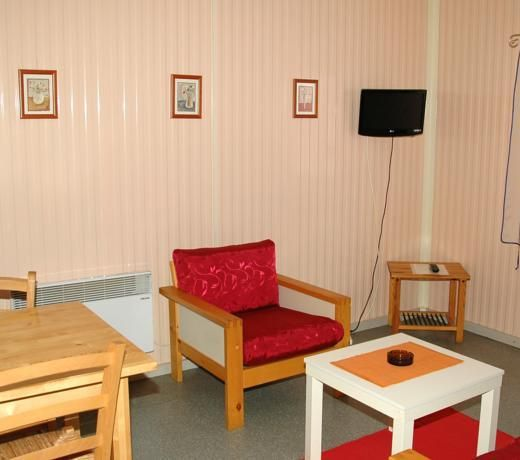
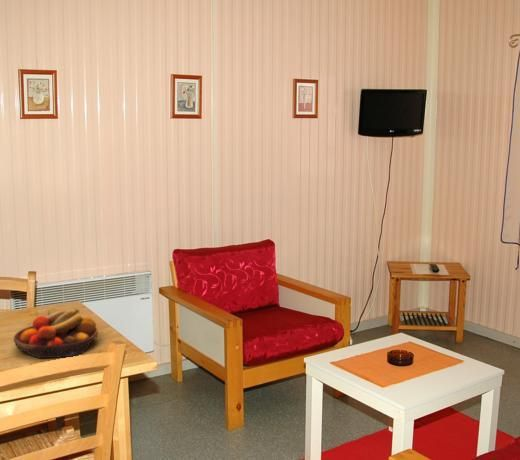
+ fruit bowl (55, 329)
